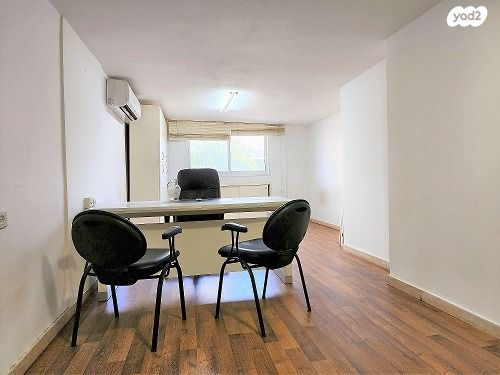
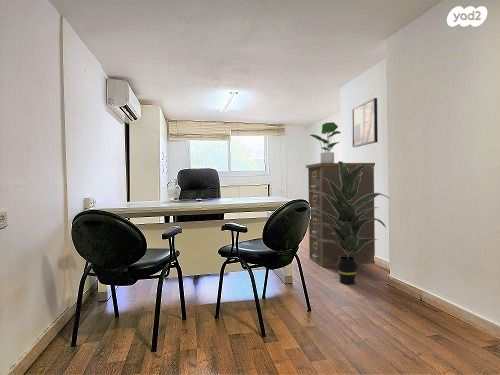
+ potted plant (324, 143)
+ indoor plant (347, 220)
+ filing cabinet (337, 214)
+ wall art (363, 124)
